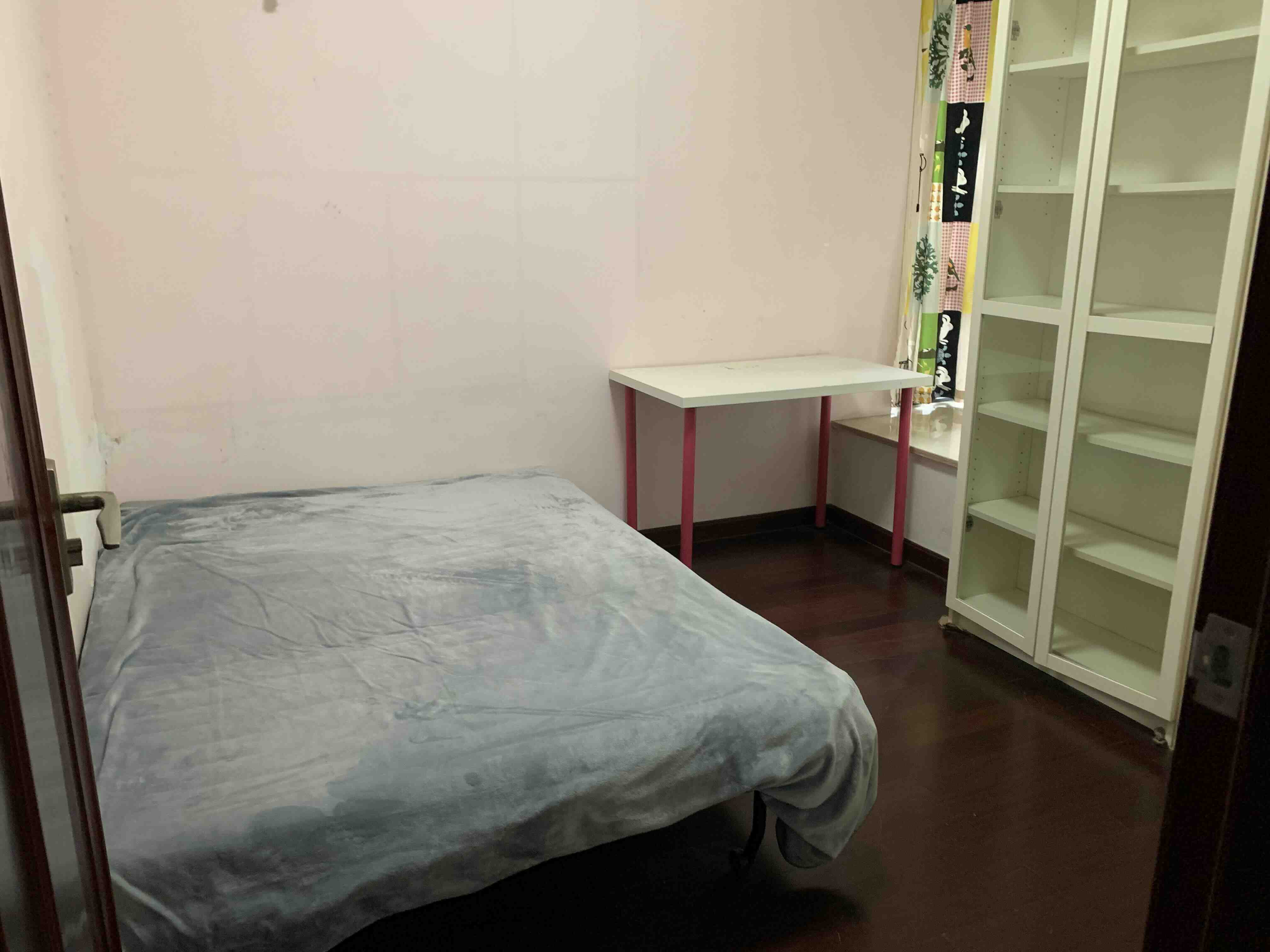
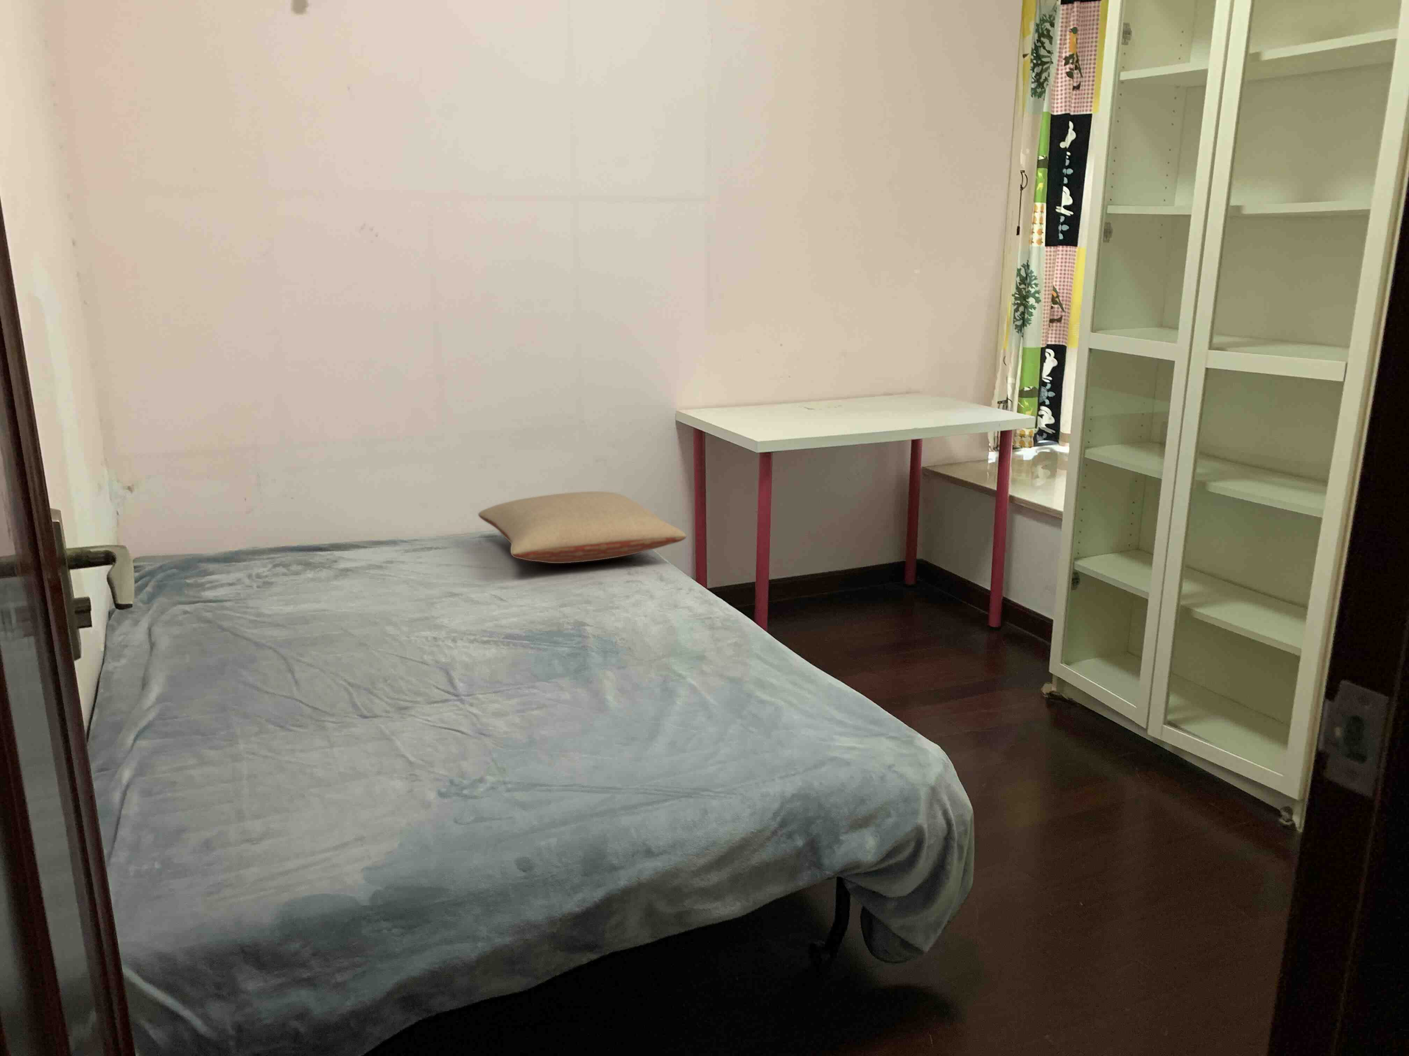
+ pillow (577, 525)
